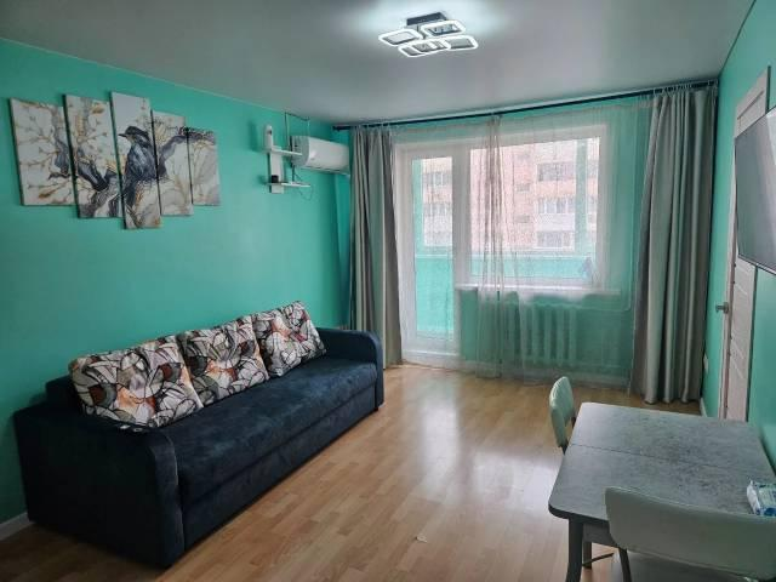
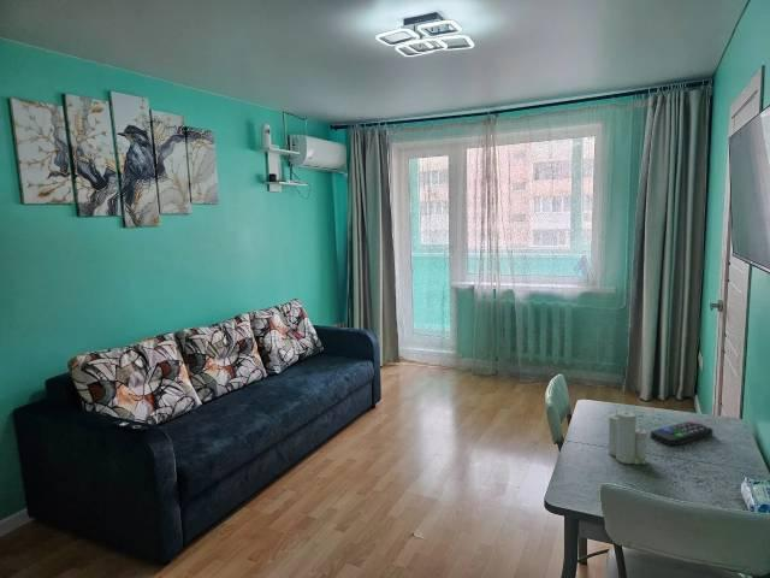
+ remote control (681, 432)
+ candle (627, 431)
